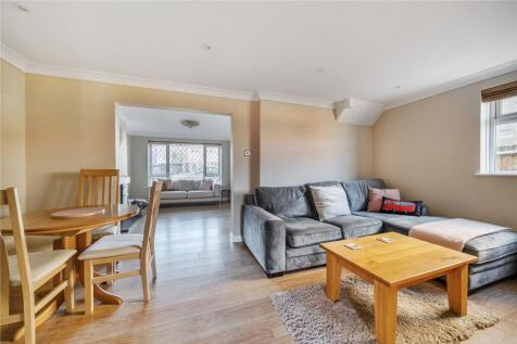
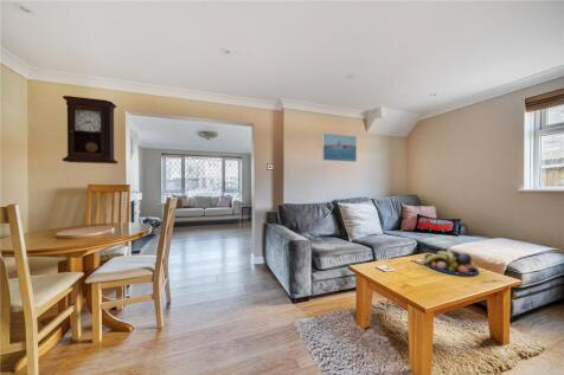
+ fruit bowl (449, 259)
+ pendulum clock (90, 131)
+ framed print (339, 148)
